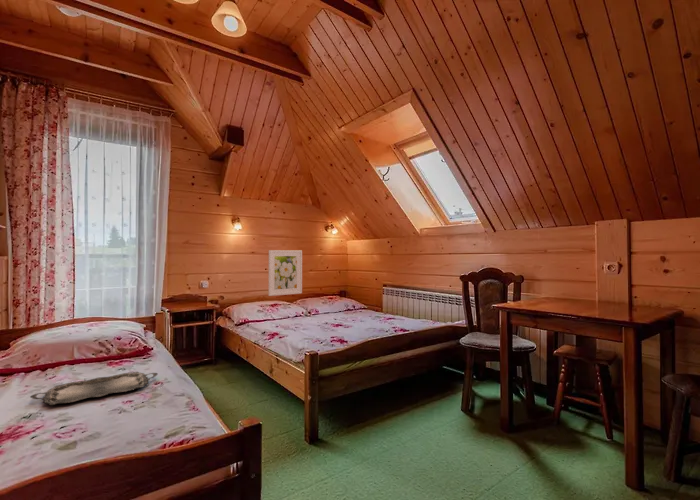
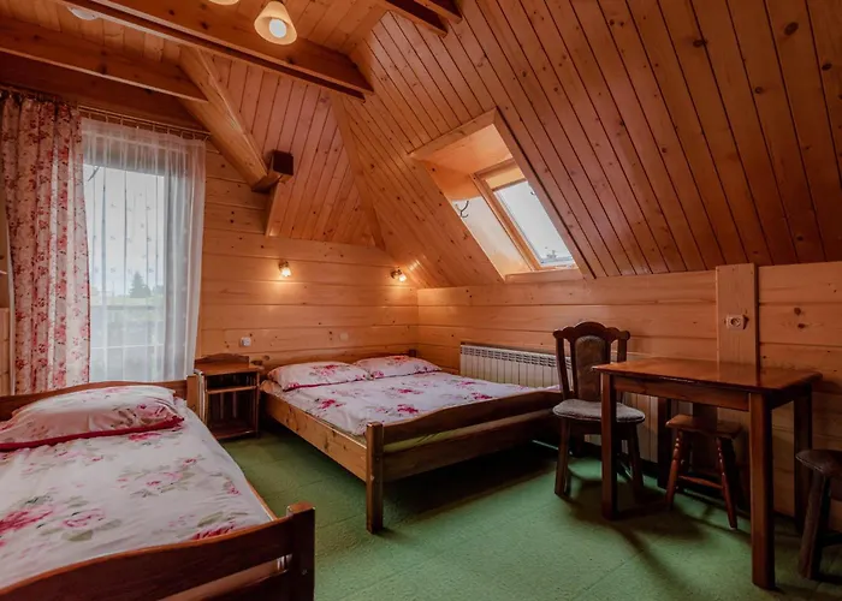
- serving tray (99, 386)
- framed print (285, 272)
